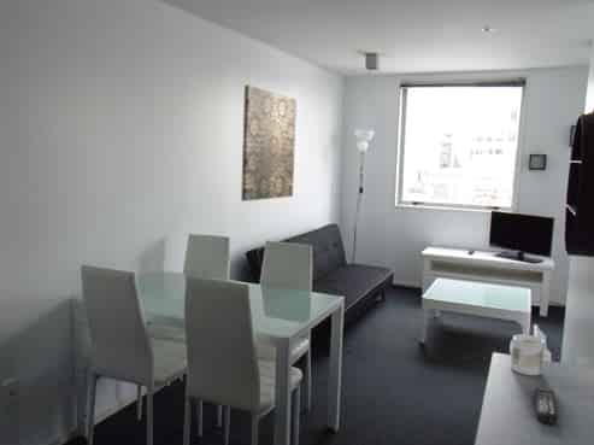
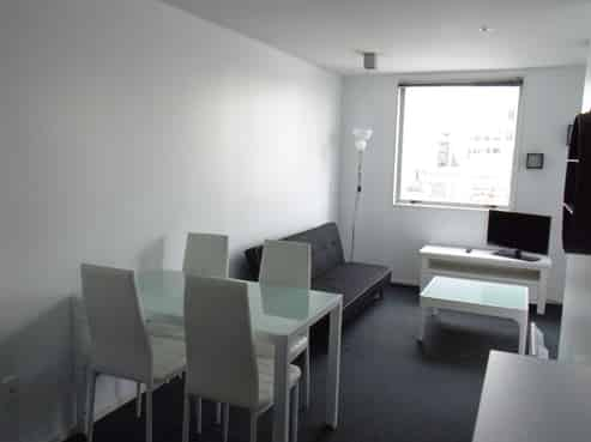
- remote control (545, 403)
- wall art (270, 146)
- mug (525, 352)
